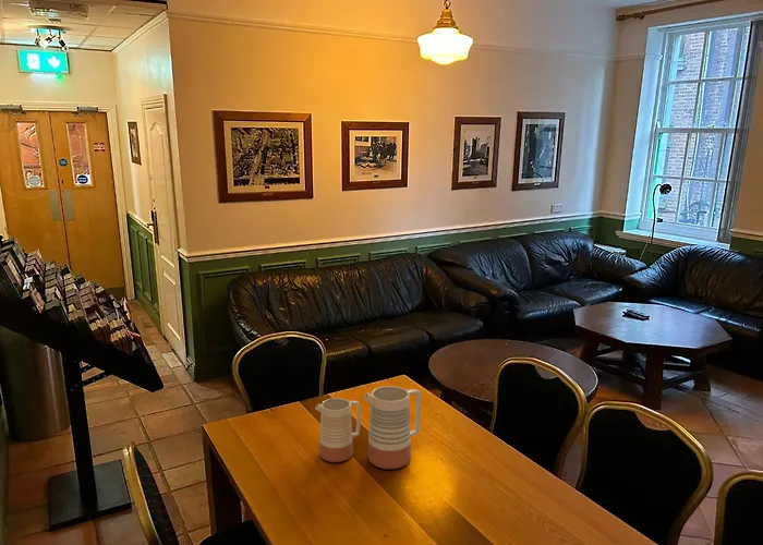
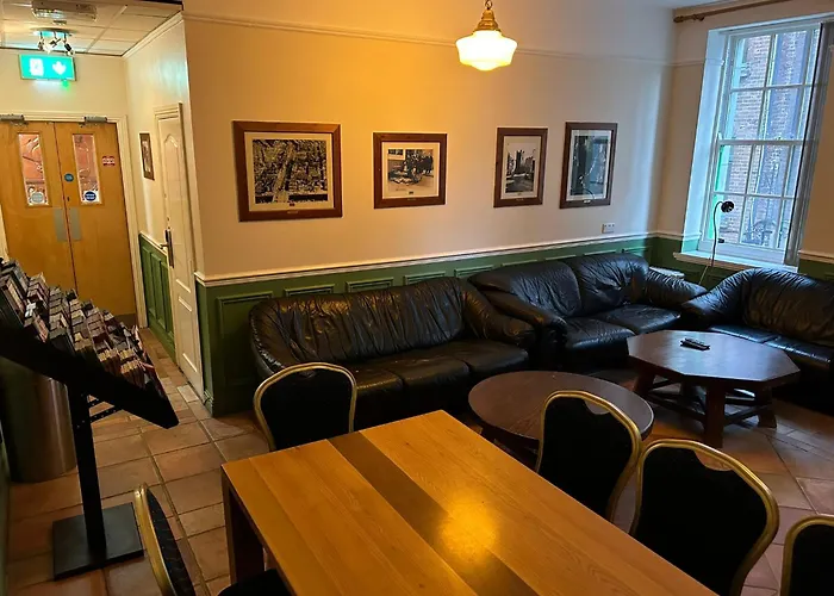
- vase (370, 422)
